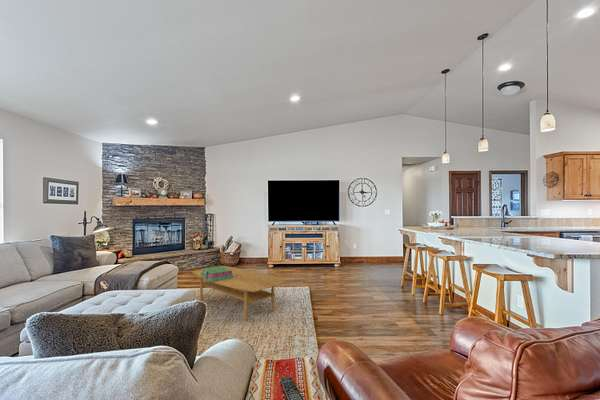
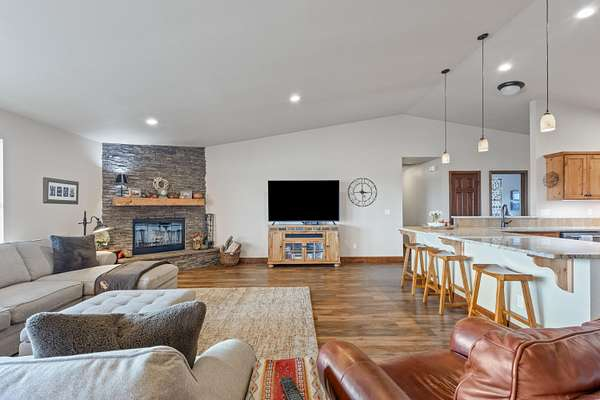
- stack of books (216, 273)
- coffee table (235, 291)
